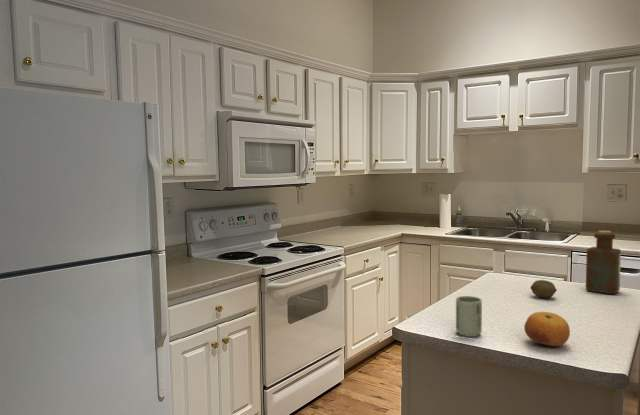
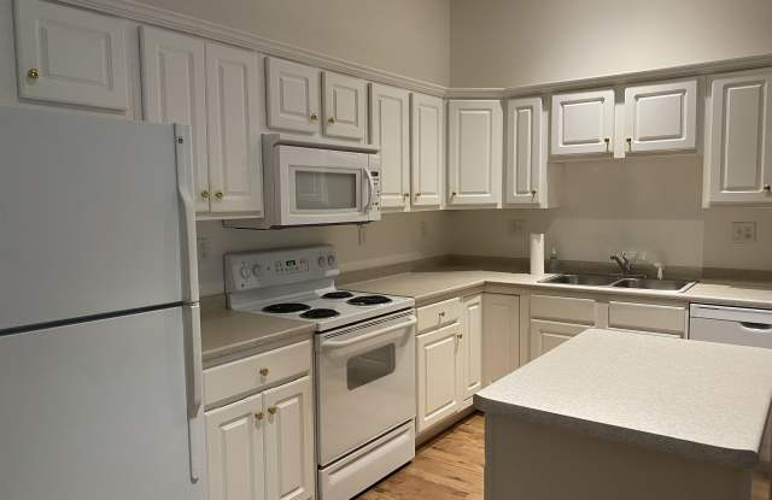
- fruit (543, 289)
- fruit (546, 328)
- cup (468, 316)
- bottle (603, 261)
